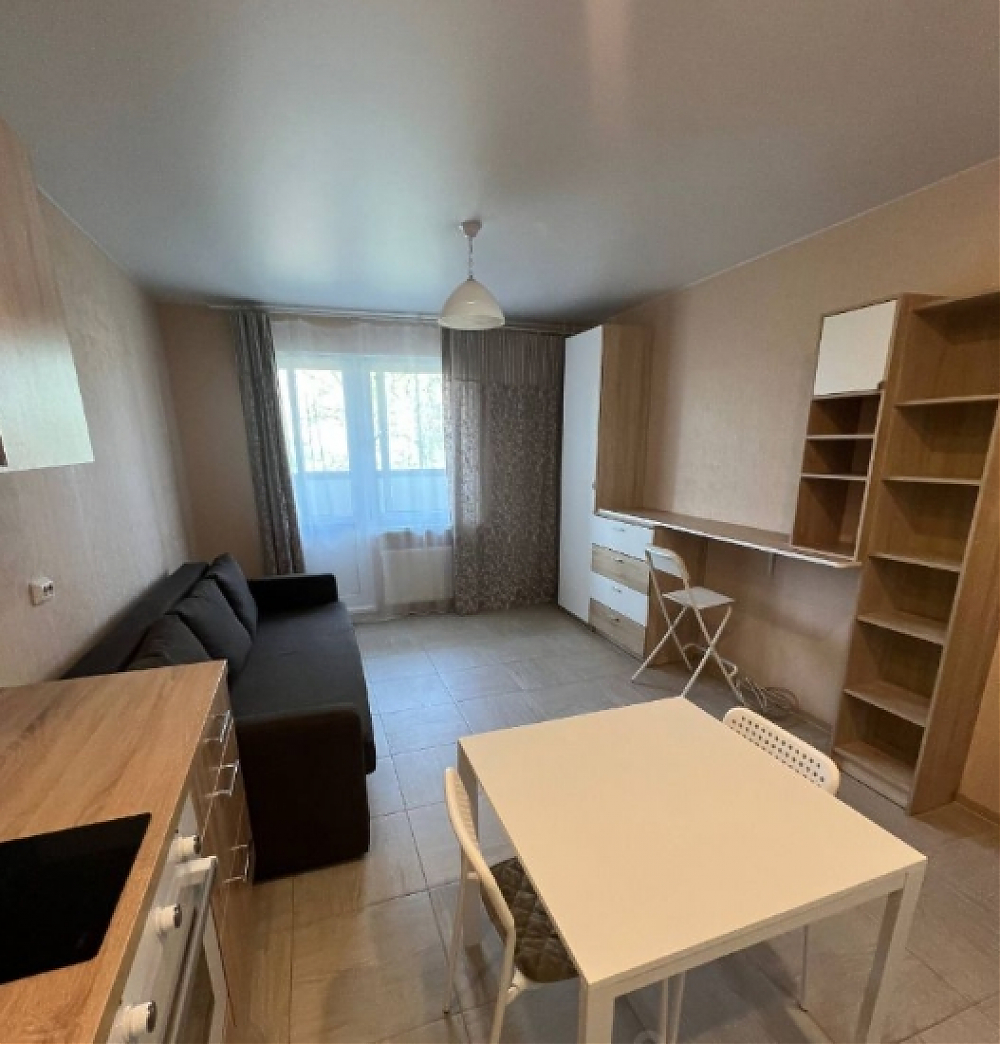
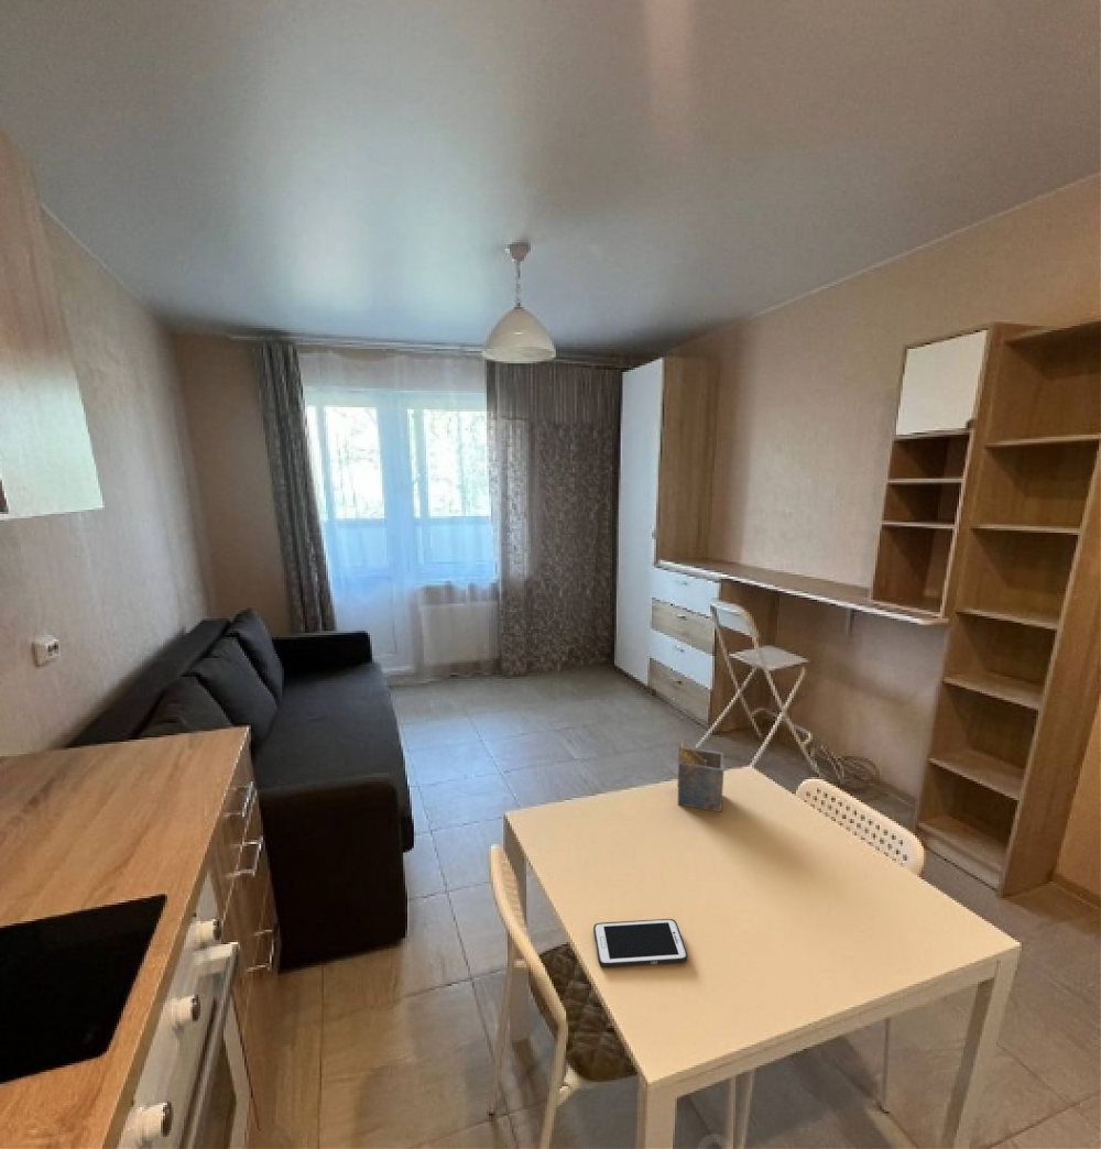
+ napkin holder (699, 770)
+ cell phone (639, 942)
